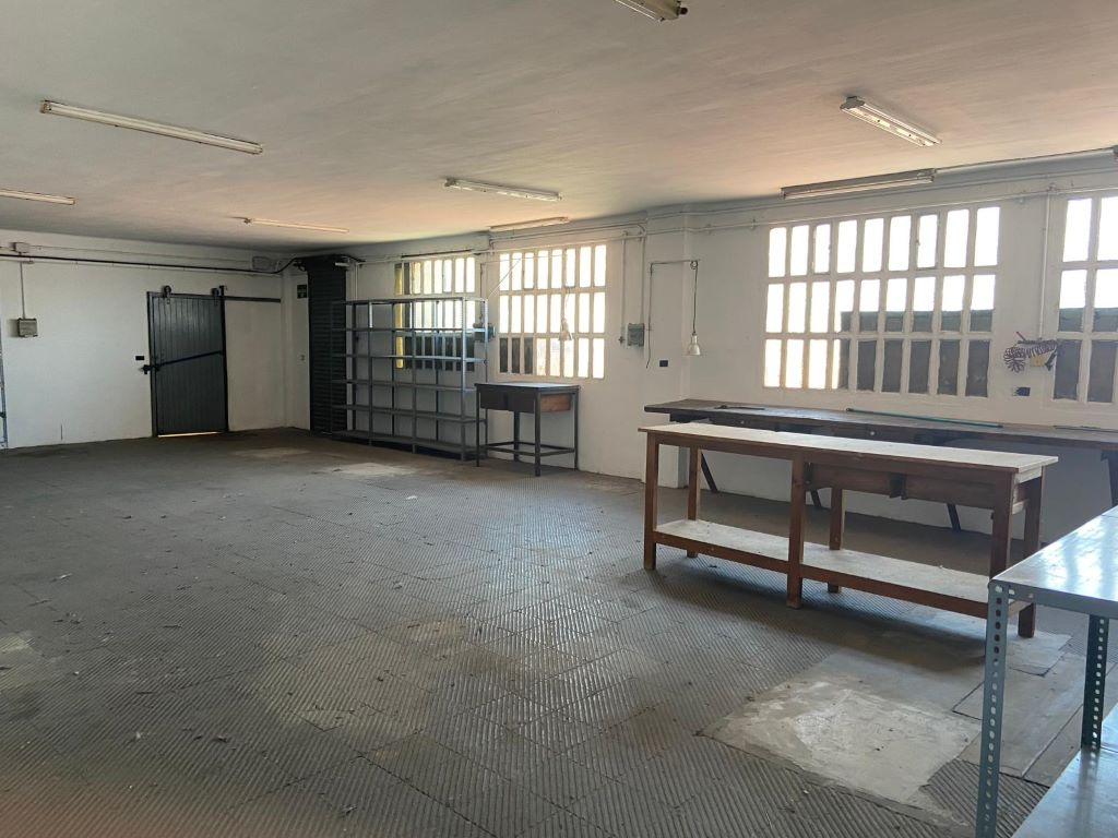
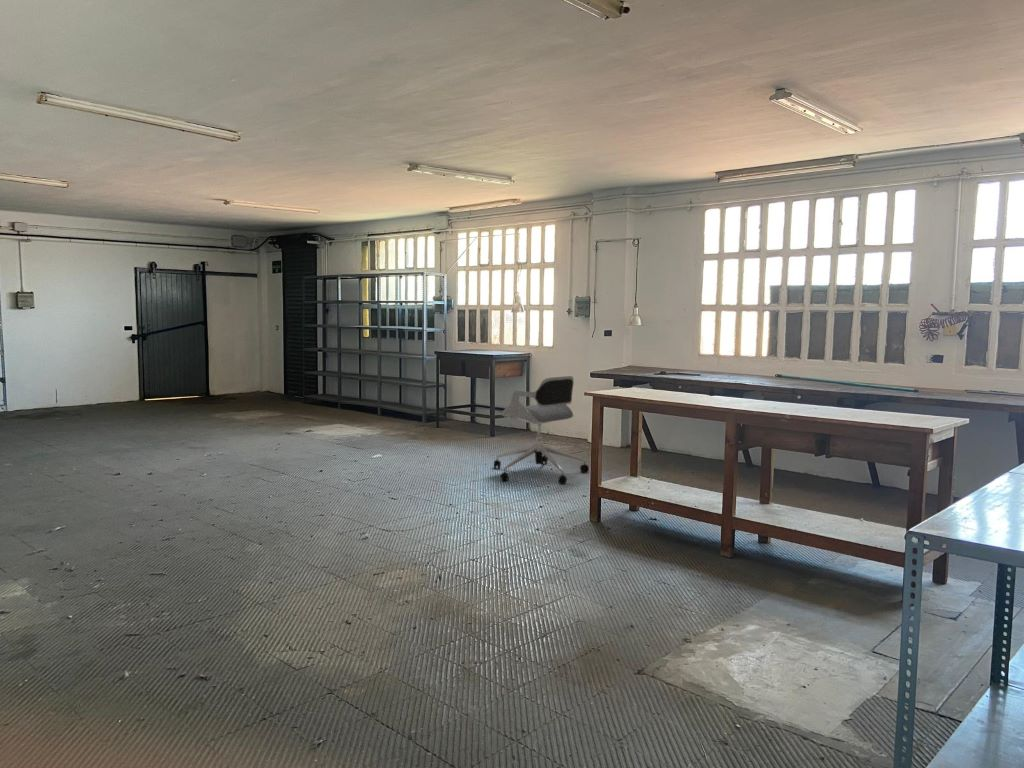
+ office chair (537, 424)
